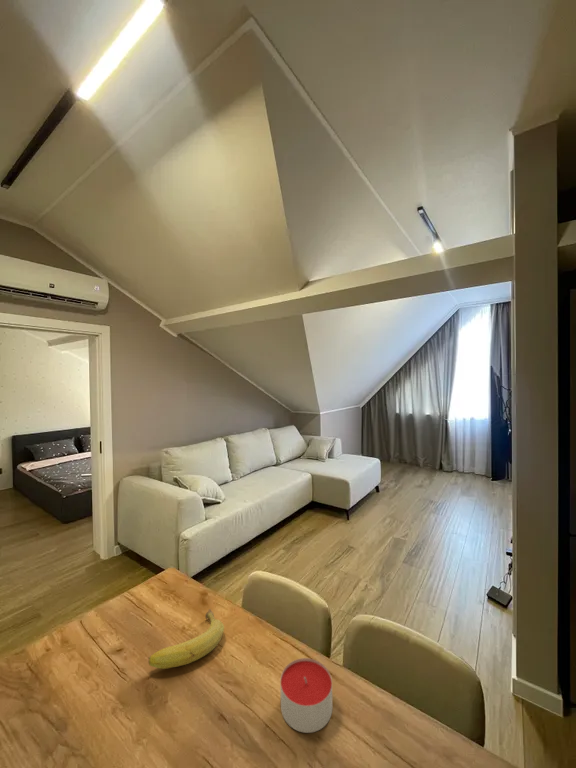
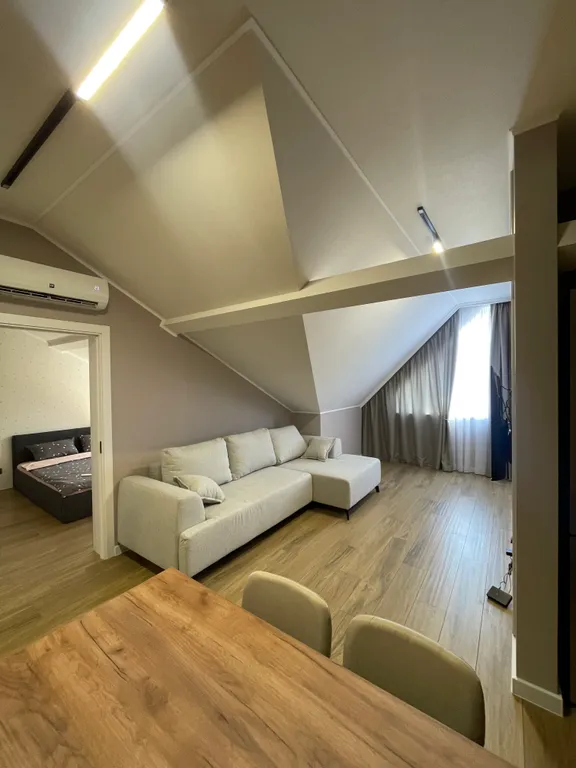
- fruit (193, 638)
- candle (306, 691)
